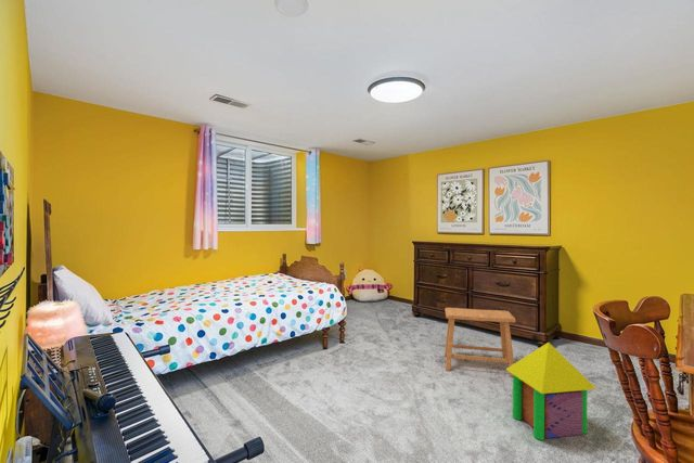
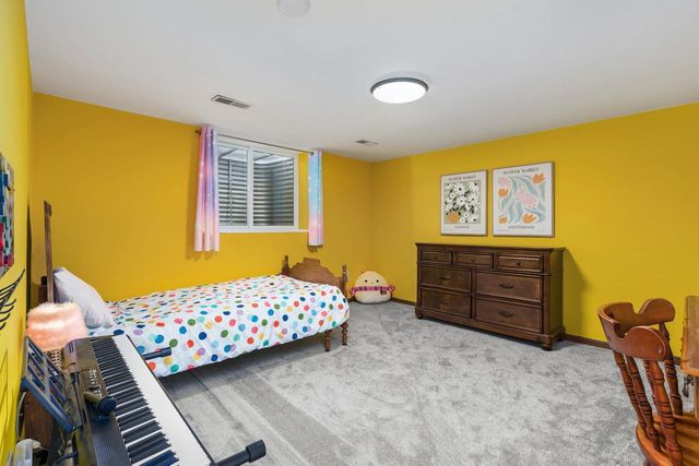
- stool (475, 346)
- toy house (548, 383)
